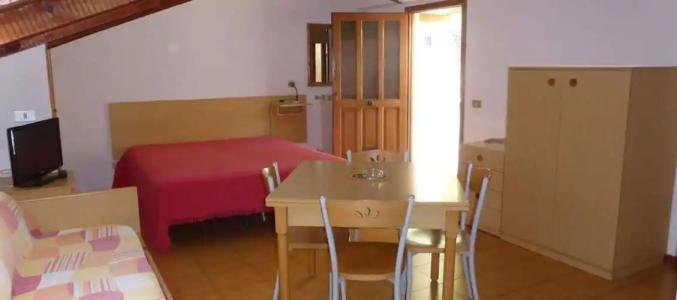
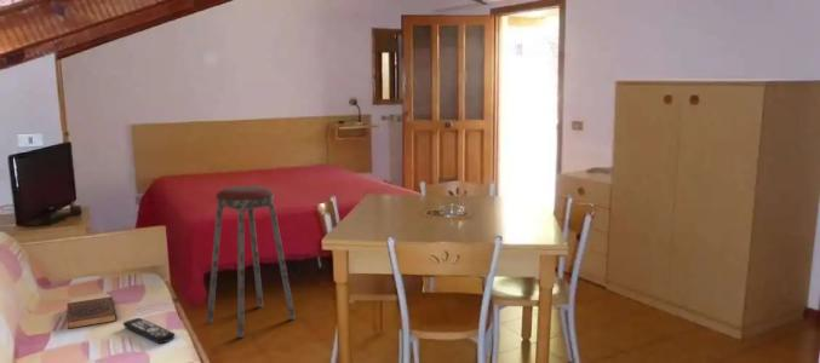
+ remote control (148, 330)
+ book (91, 311)
+ music stool (243, 255)
